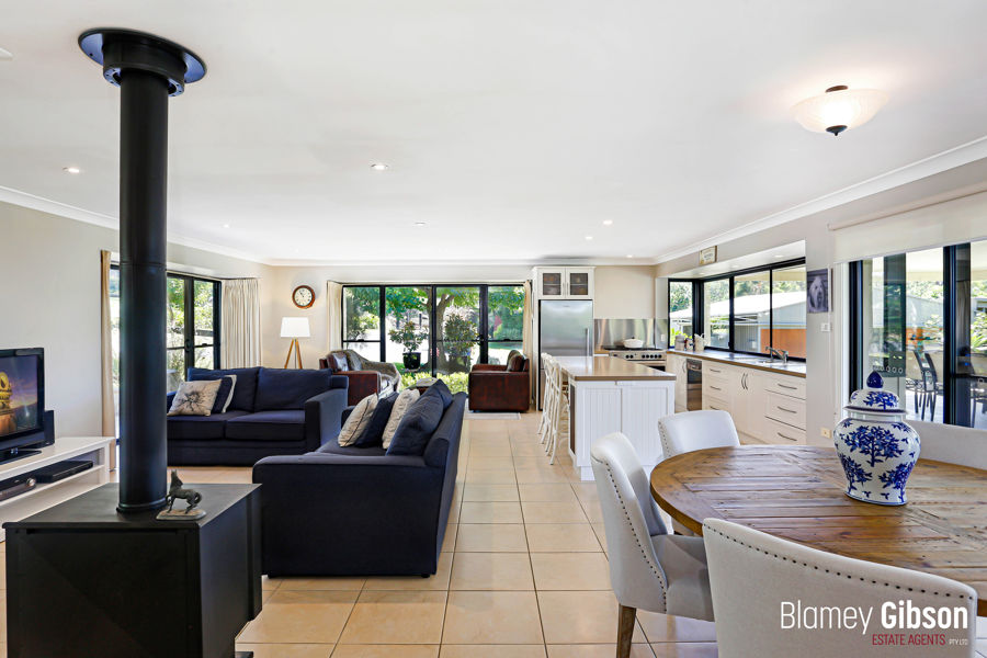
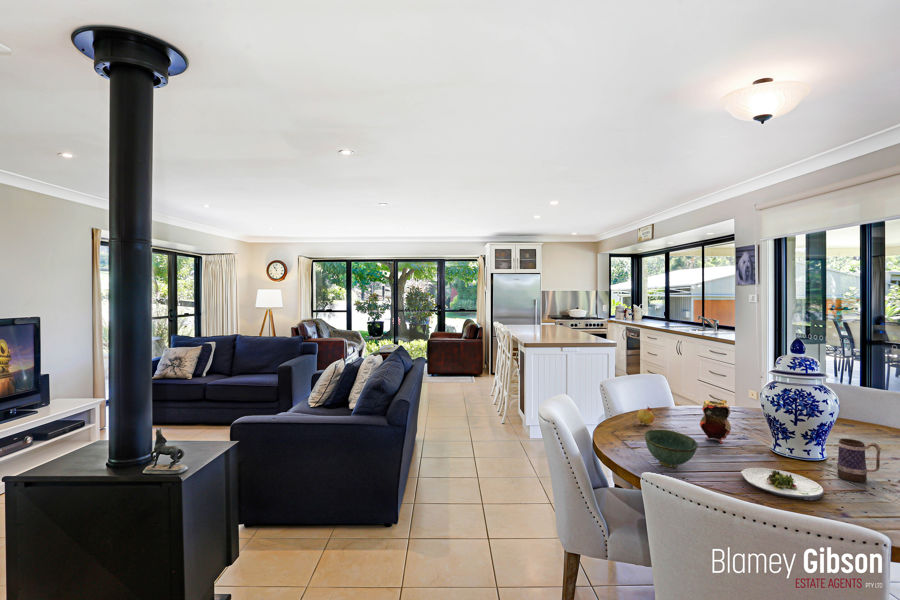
+ mug (858, 460)
+ teapot (714, 418)
+ bowl (670, 450)
+ salad plate (781, 478)
+ fruit (645, 415)
